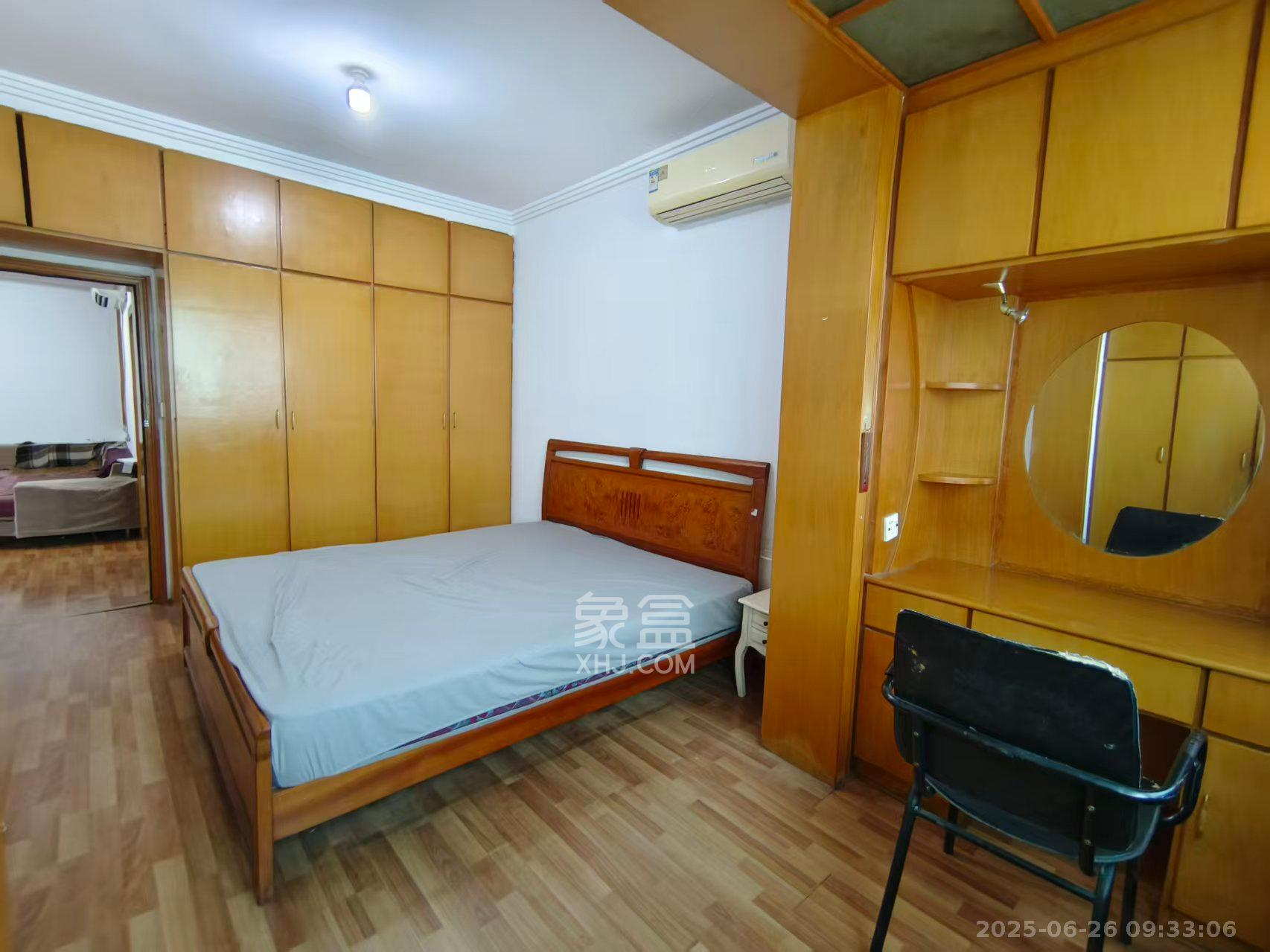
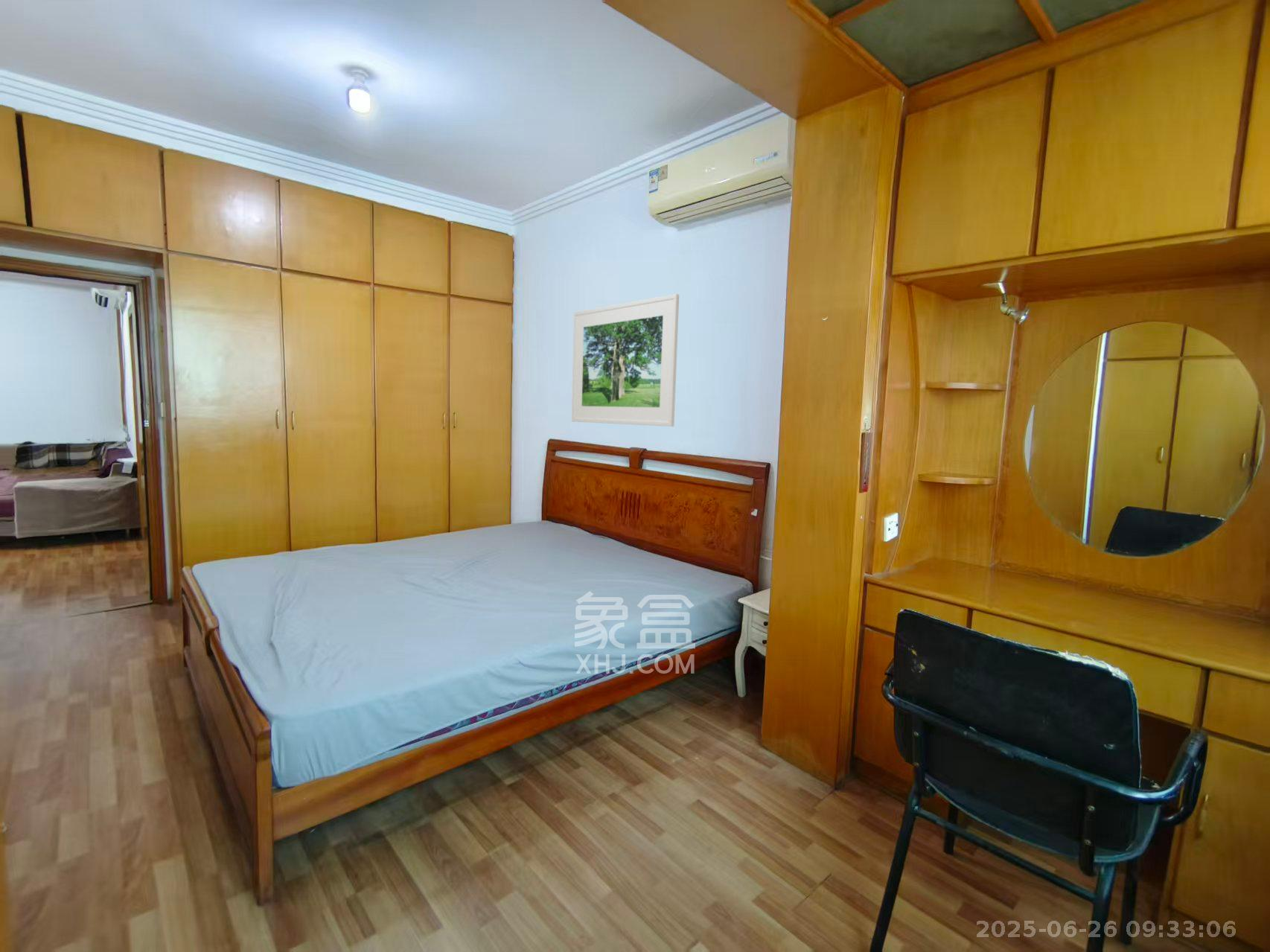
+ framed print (619, 364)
